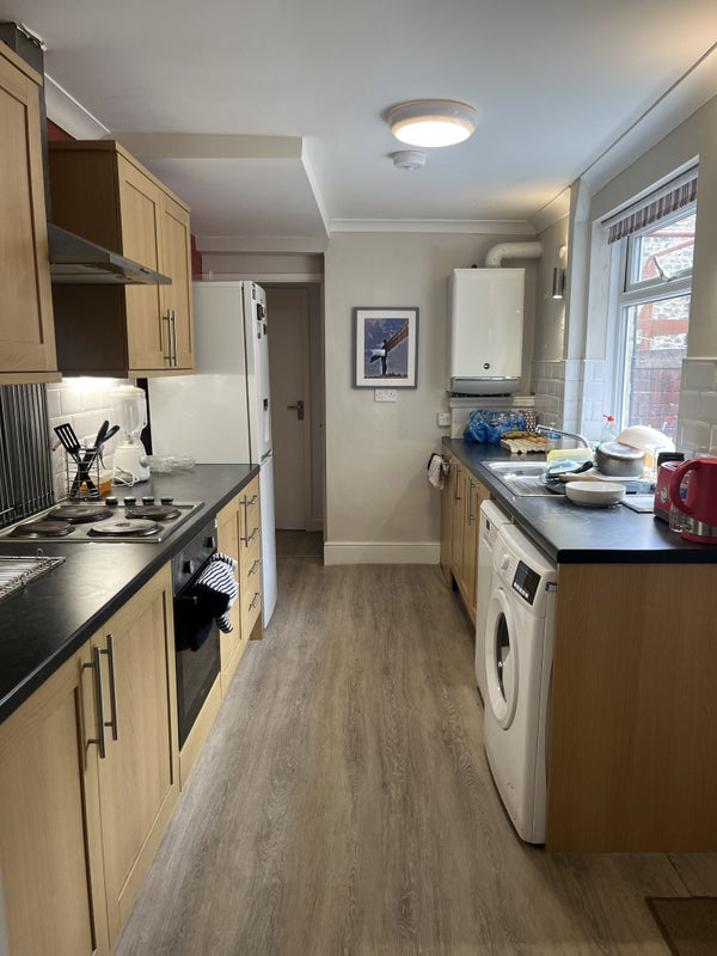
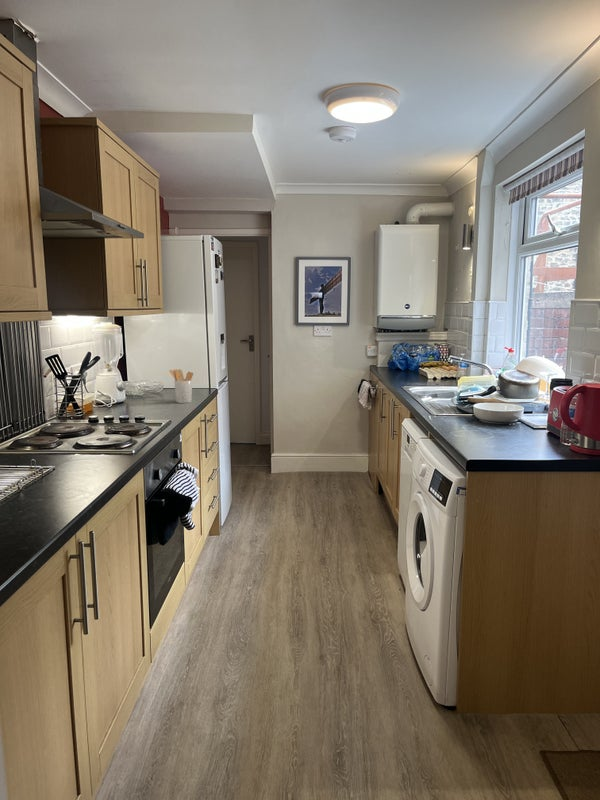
+ utensil holder (180, 385)
